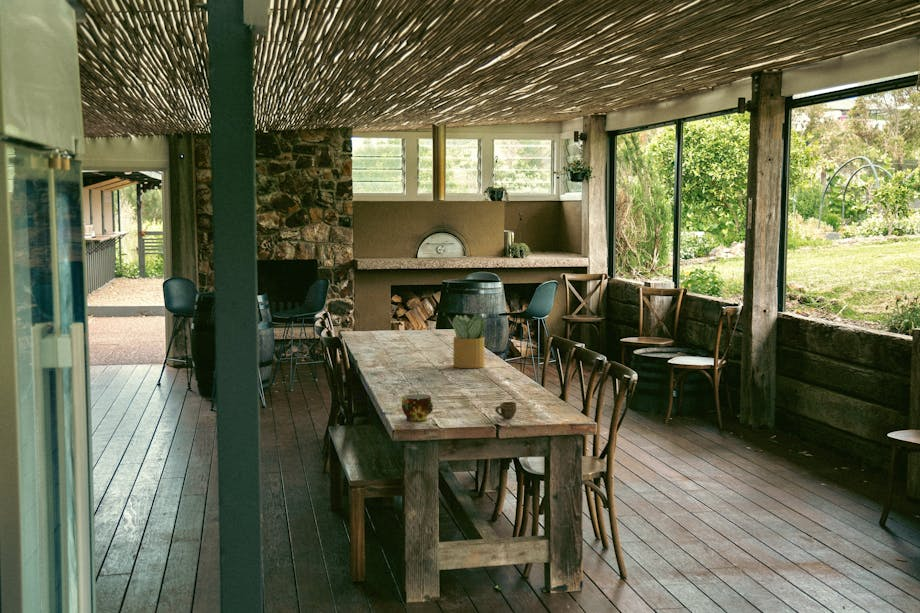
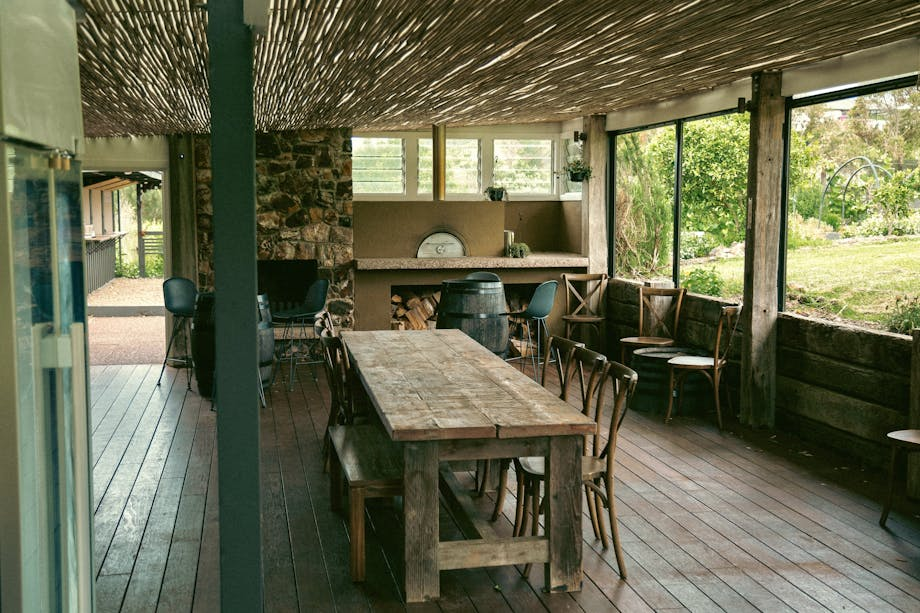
- cup (505, 410)
- cup (418, 407)
- potted plant (466, 340)
